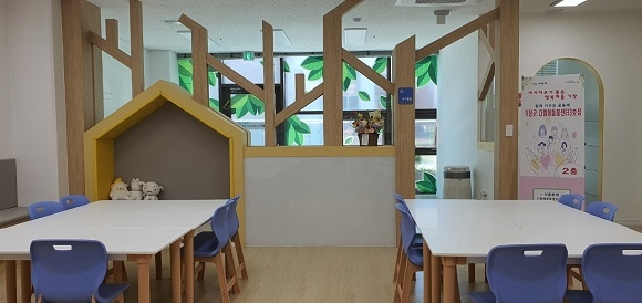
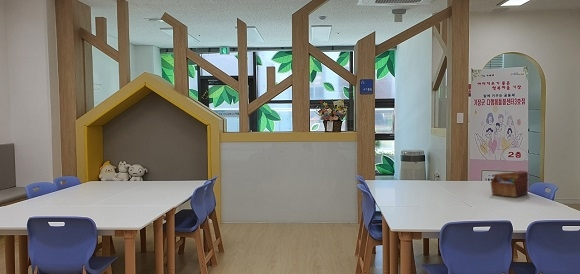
+ sewing box (508, 182)
